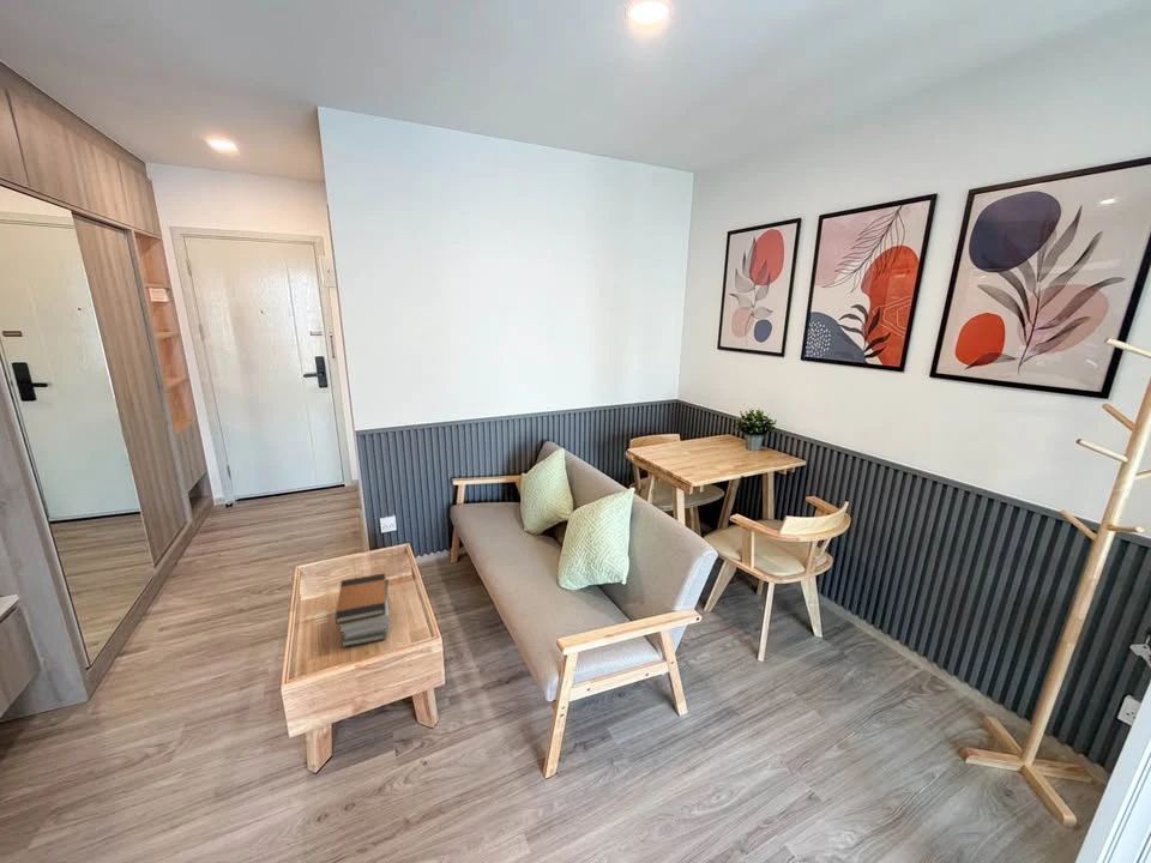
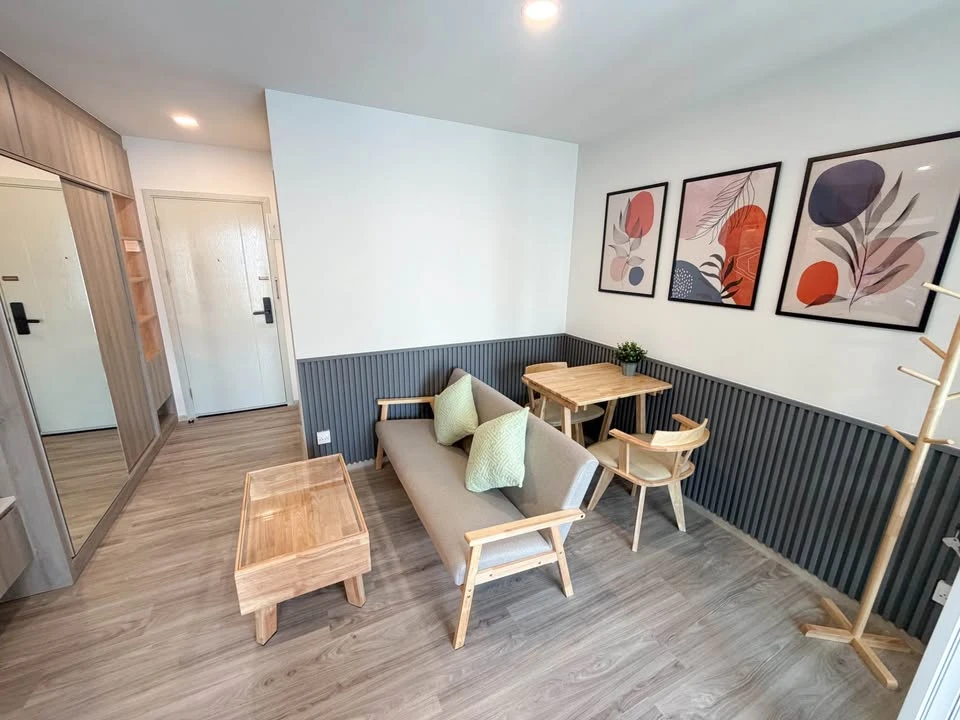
- book stack (364, 609)
